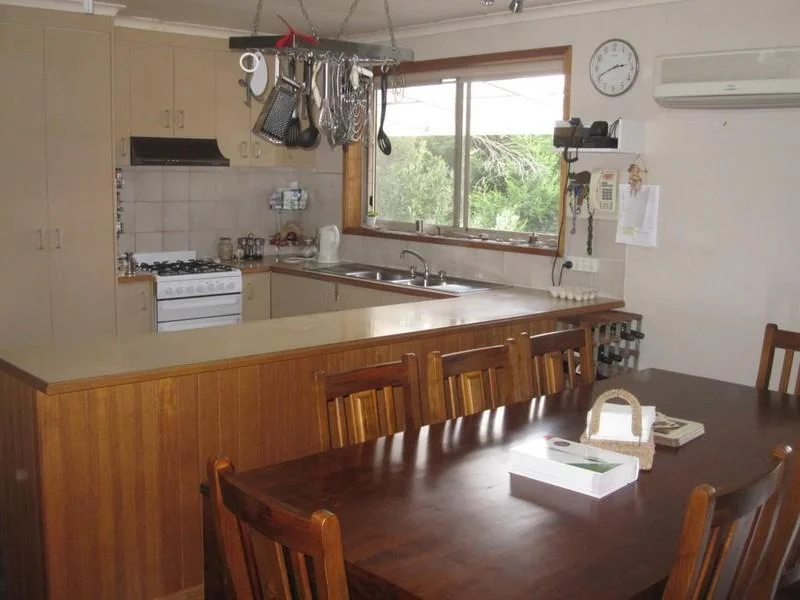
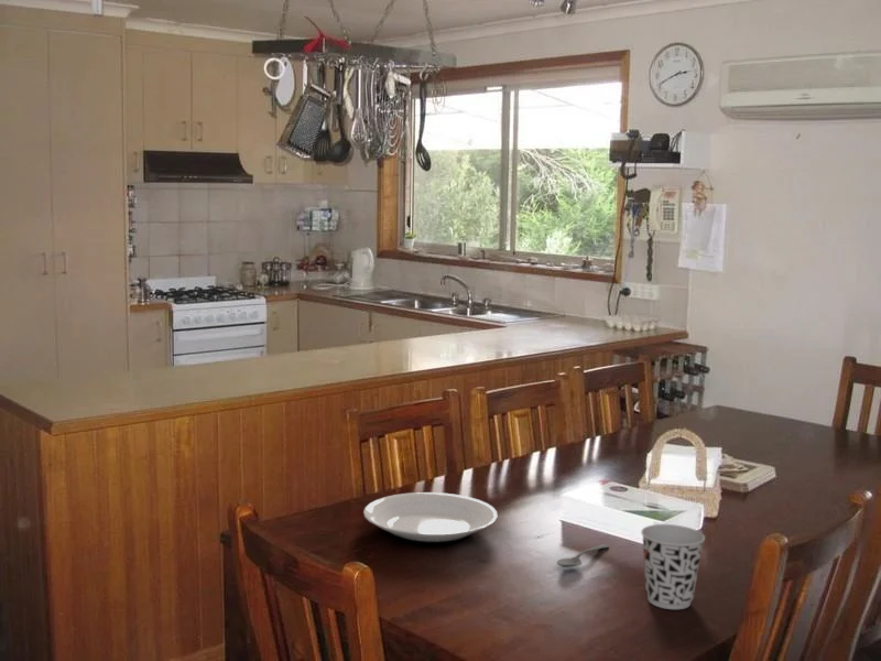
+ plate (429, 521)
+ spoon (583, 553)
+ cup (671, 567)
